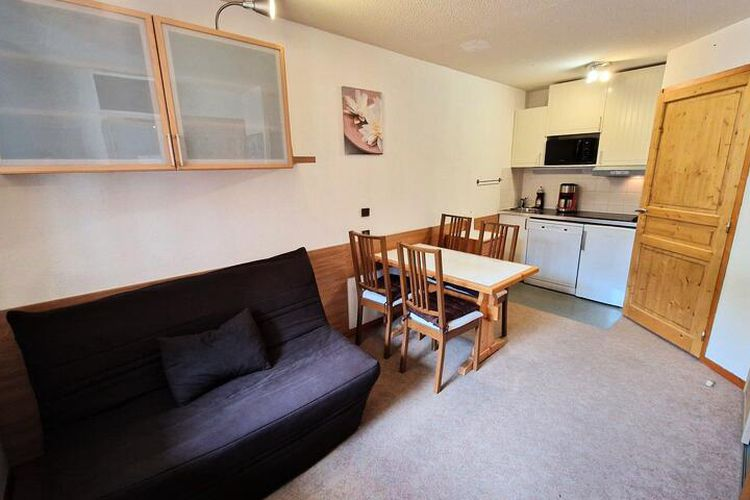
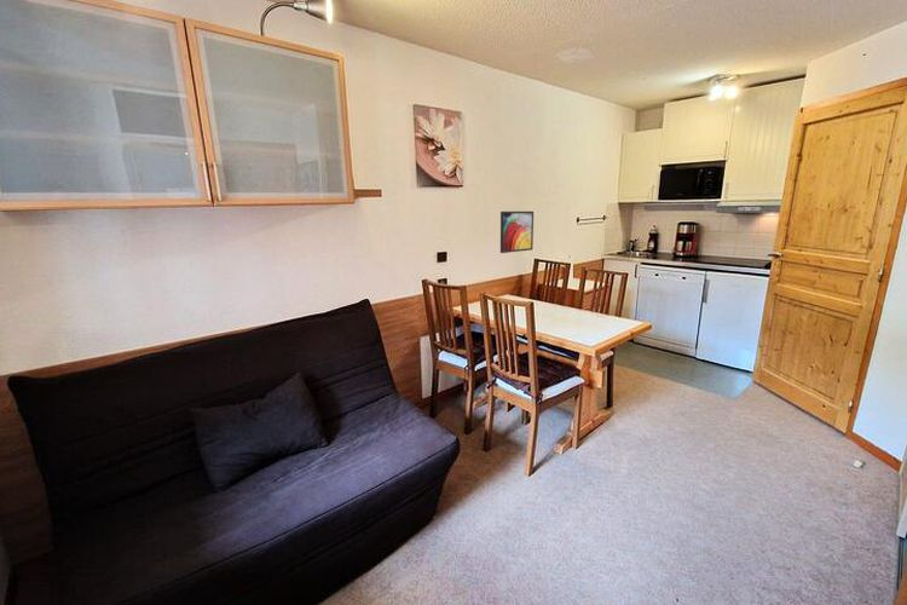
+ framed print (516, 231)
